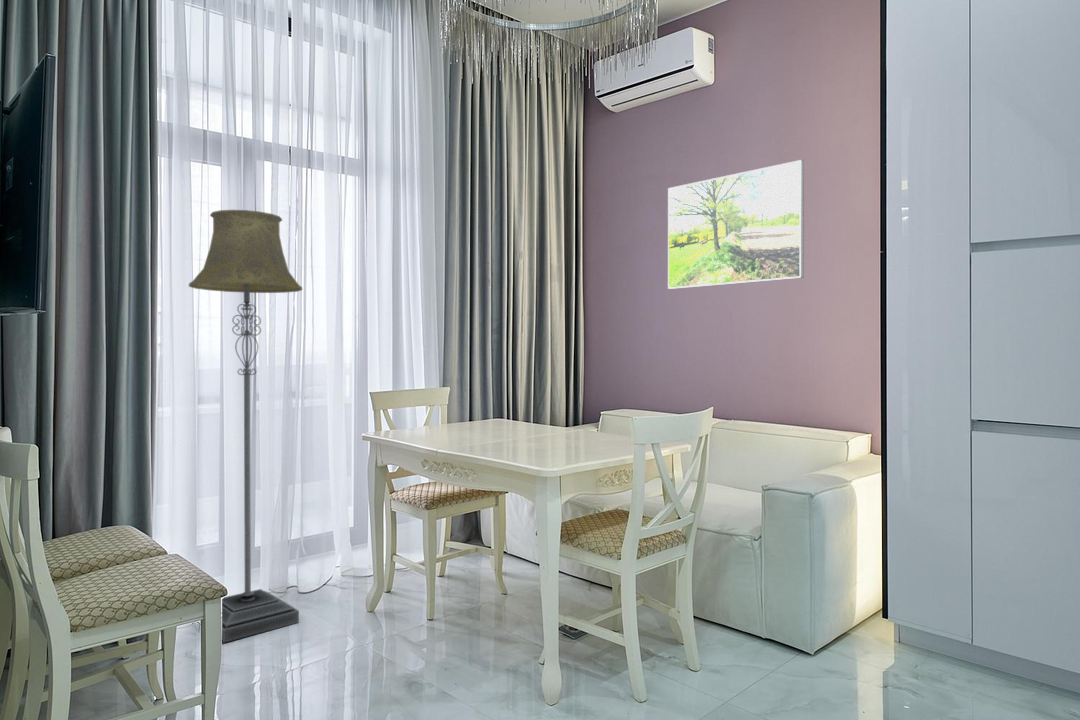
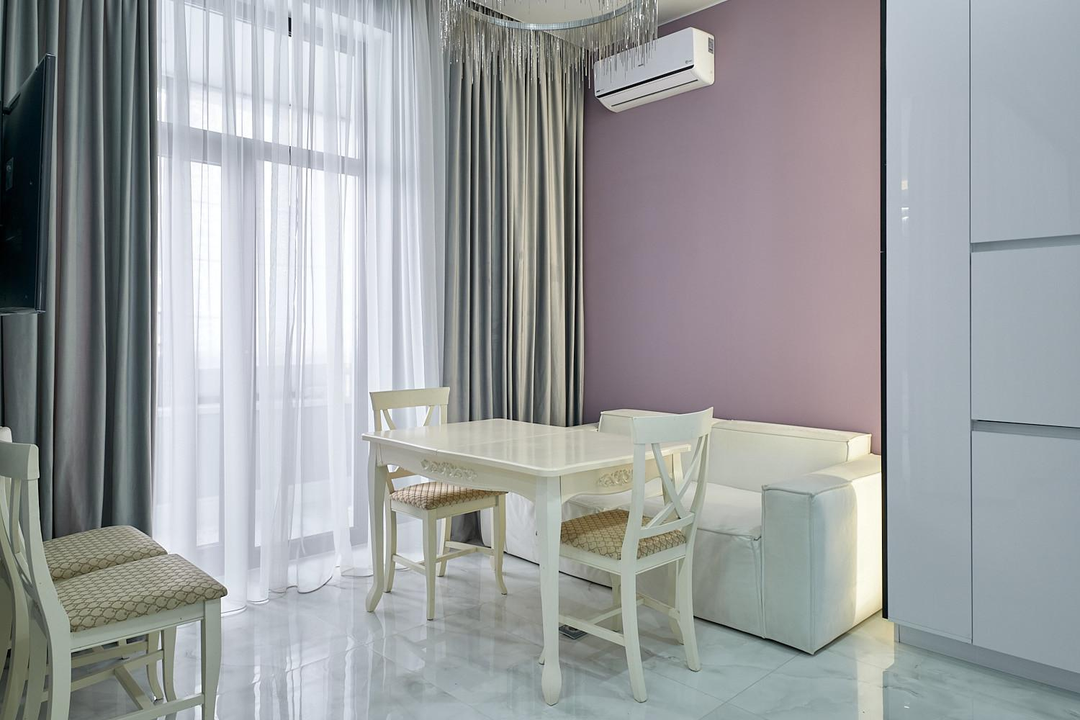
- floor lamp (247, 419)
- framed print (730, 229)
